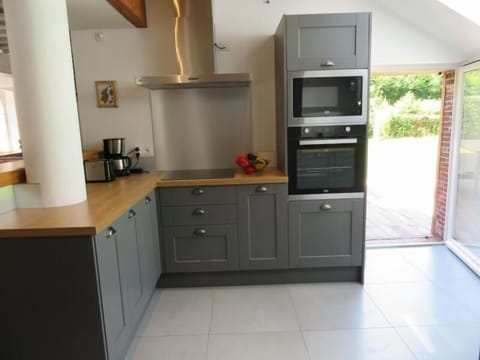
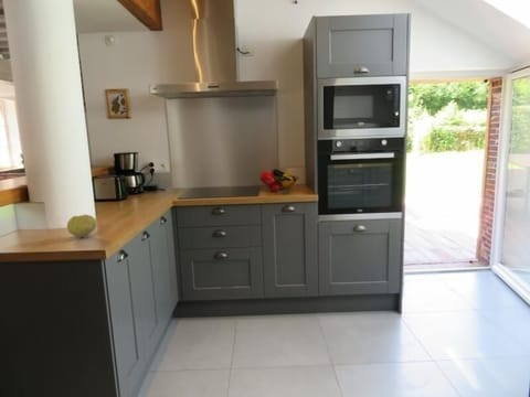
+ fruit (82, 226)
